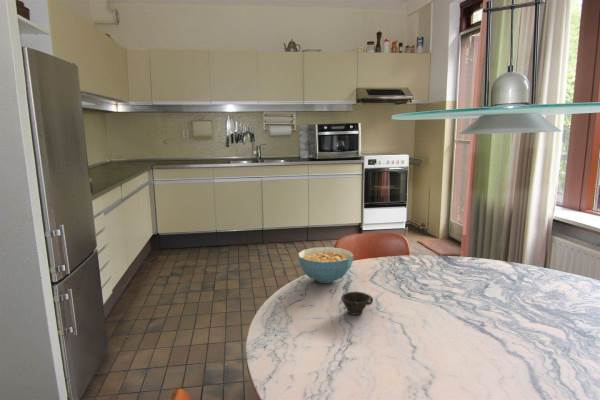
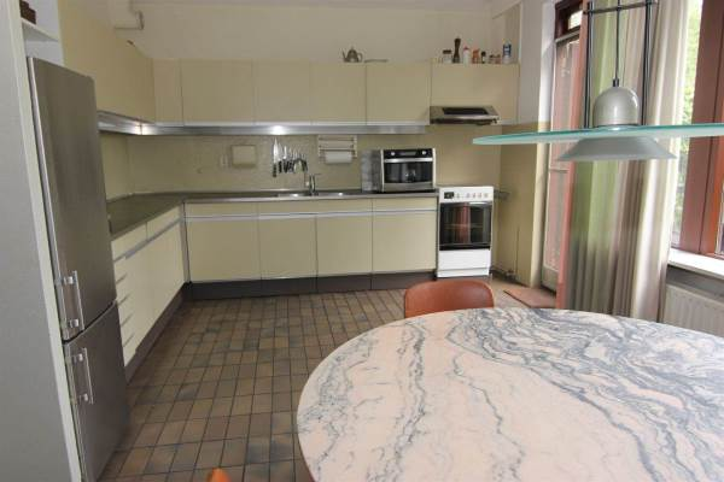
- cup (357, 304)
- cereal bowl (325, 267)
